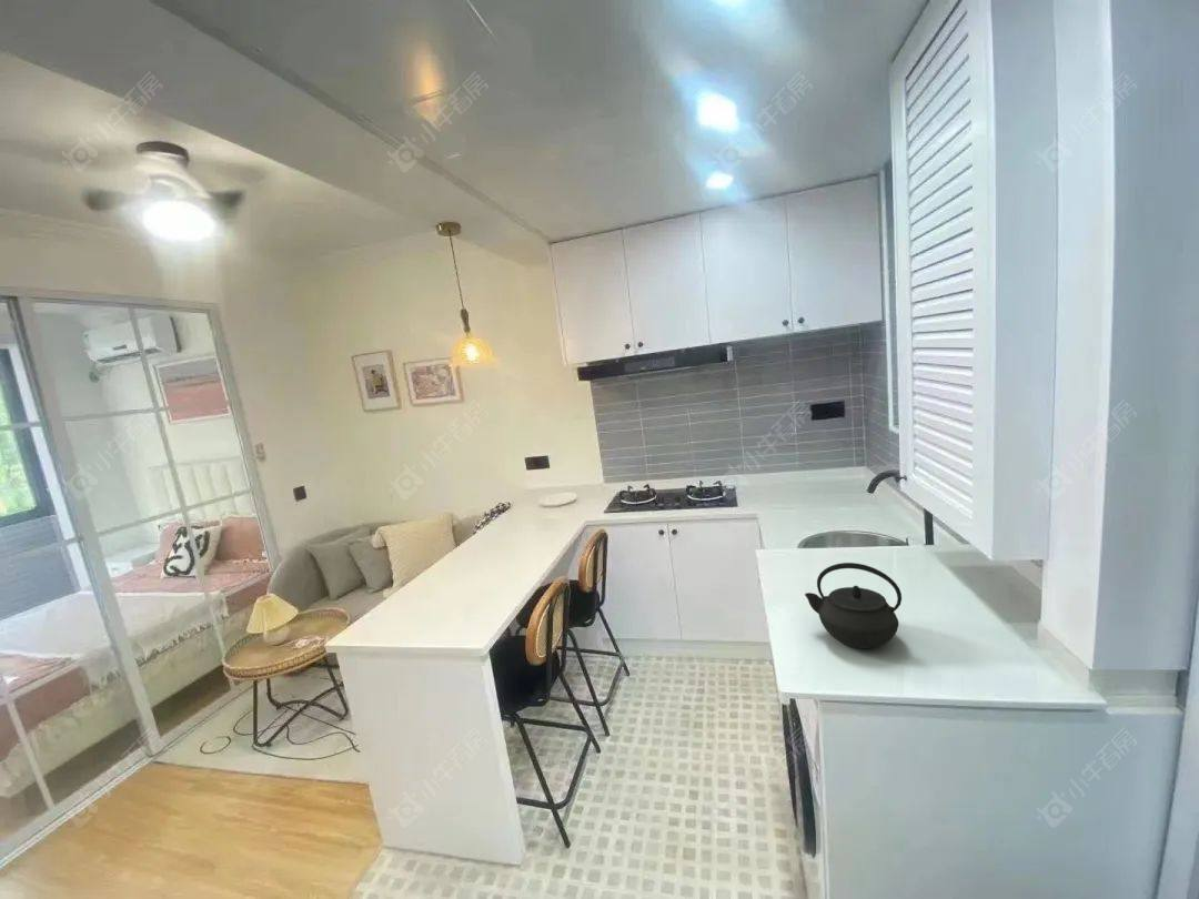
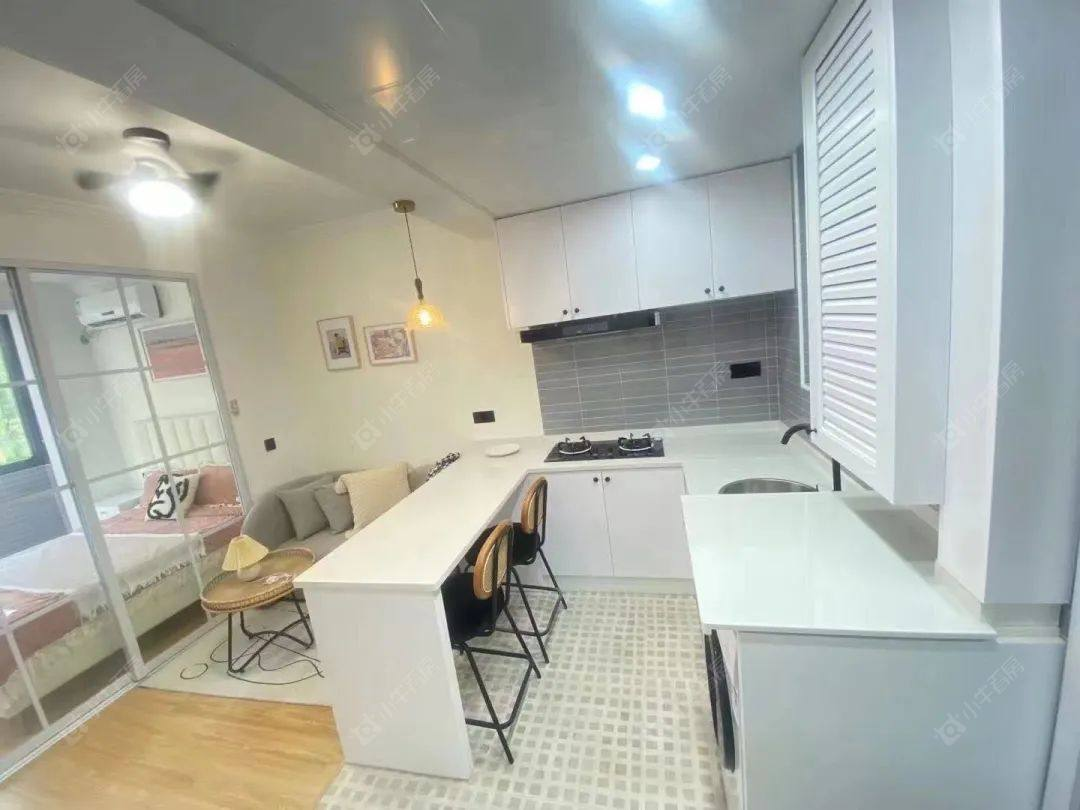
- kettle (850, 599)
